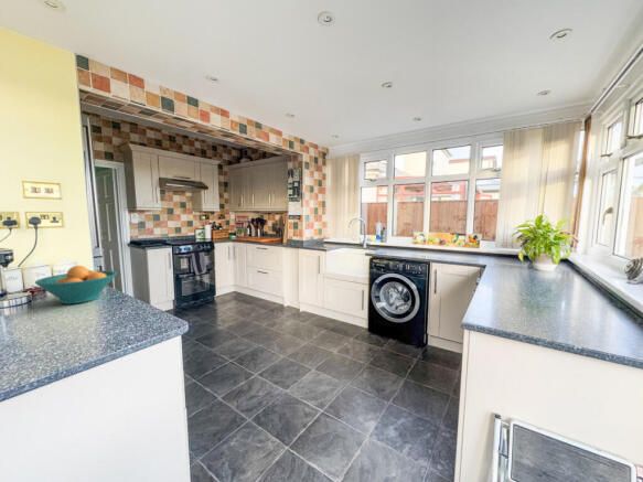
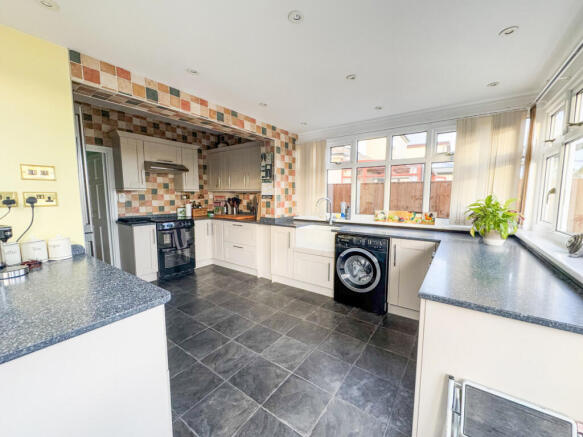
- fruit bowl (79, 282)
